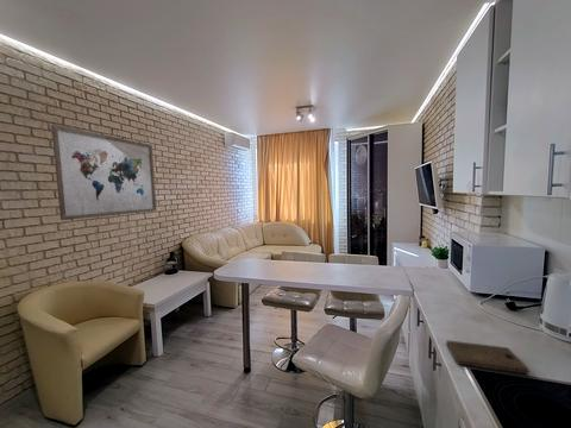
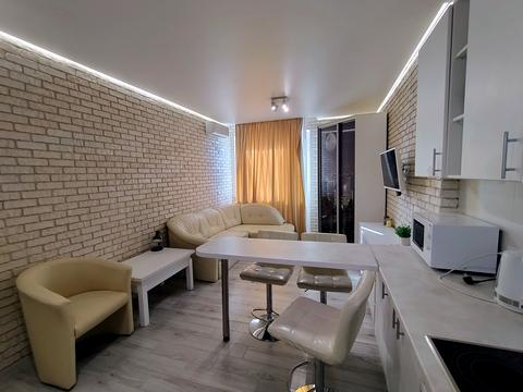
- wall art (113, 176)
- cutting board (483, 355)
